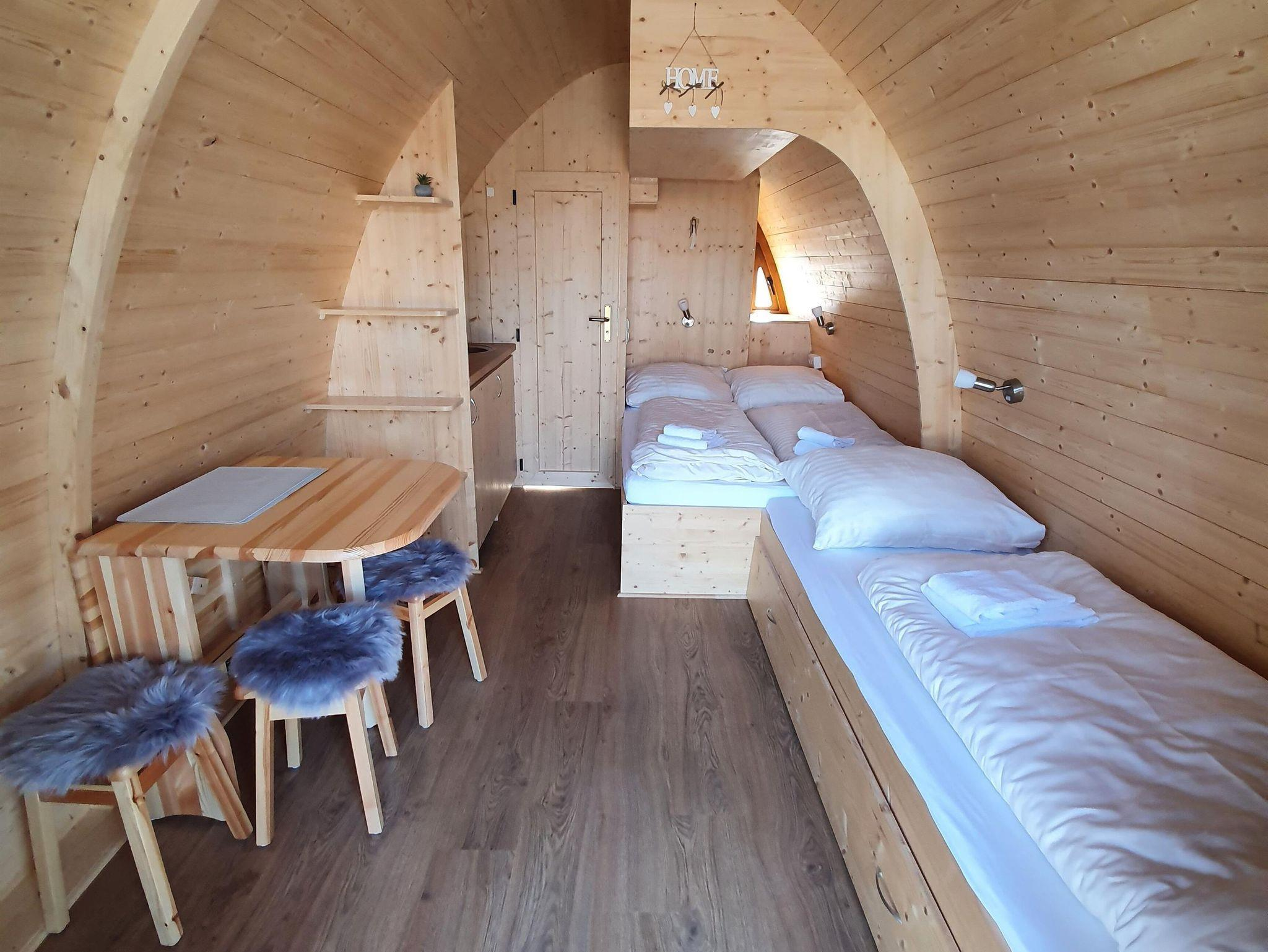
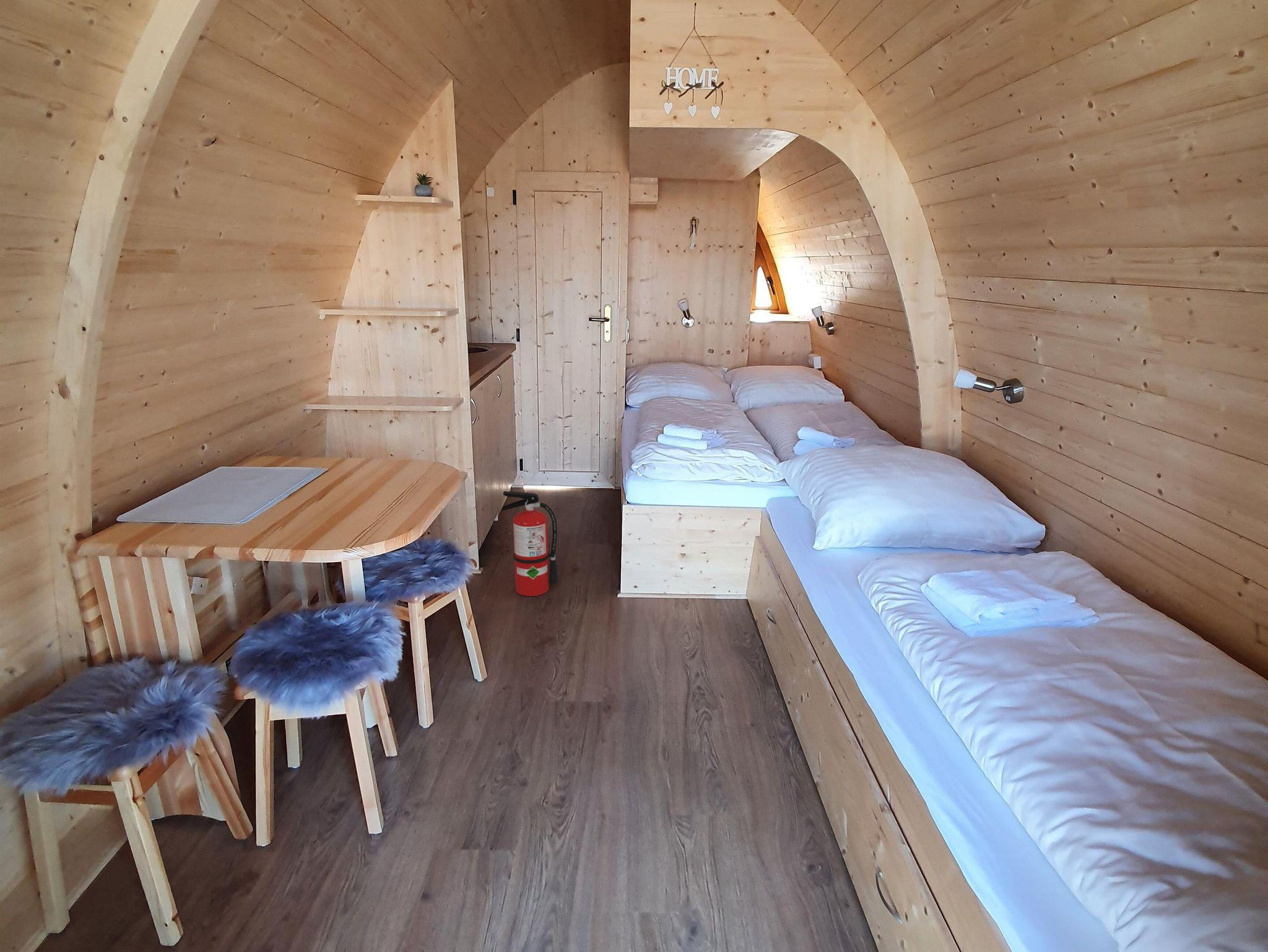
+ fire extinguisher (529, 543)
